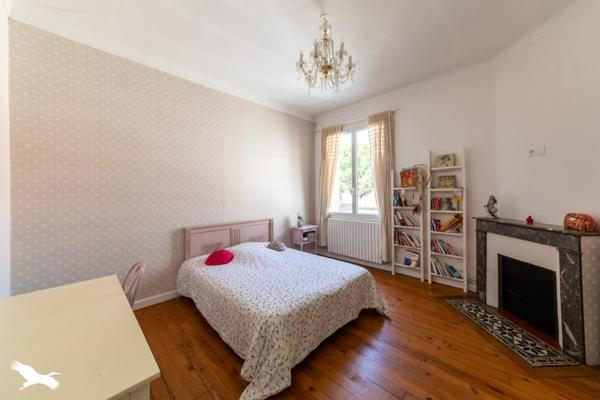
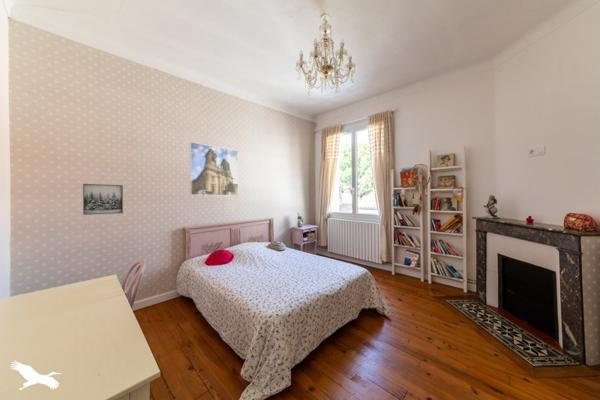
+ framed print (215, 171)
+ wall art (103, 199)
